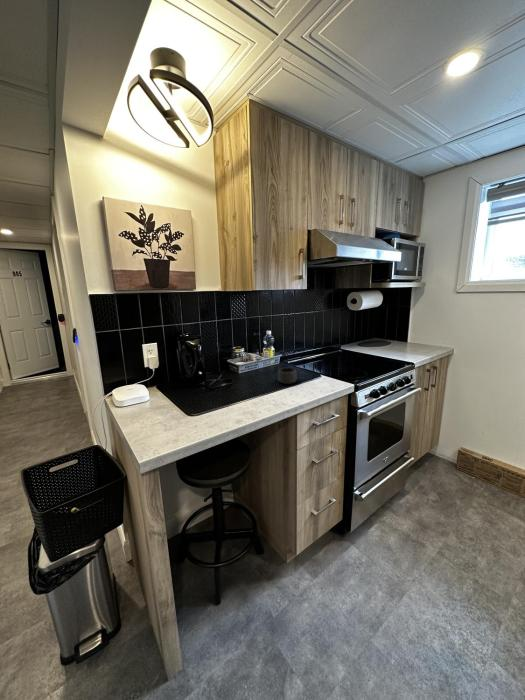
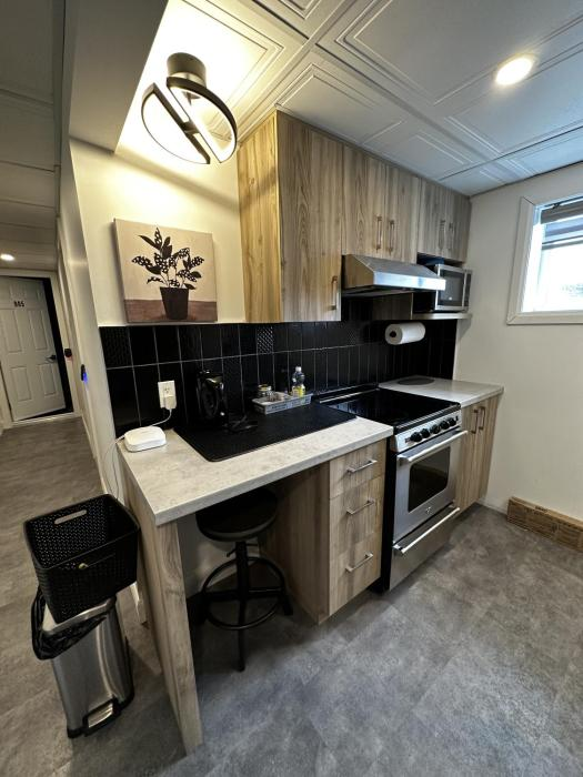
- mug (286, 376)
